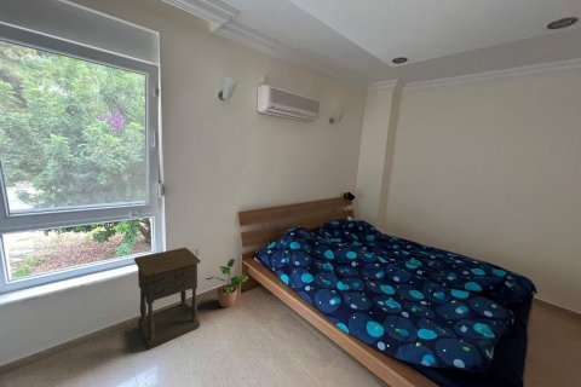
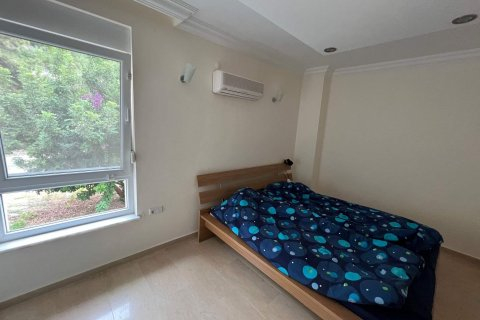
- nightstand (168, 293)
- potted plant (228, 282)
